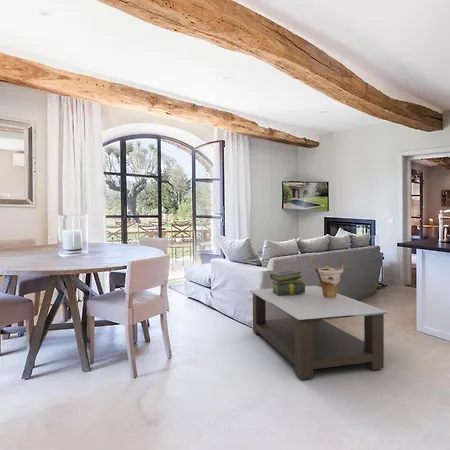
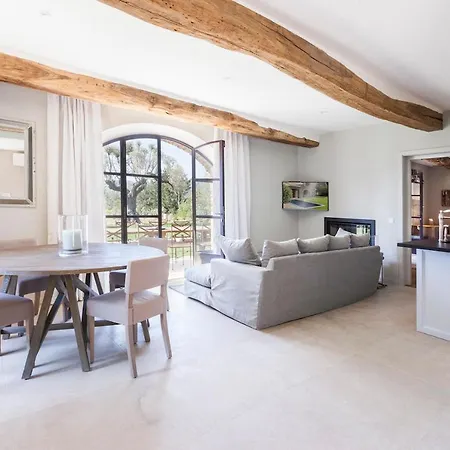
- coffee table (309, 323)
- stack of books (287, 282)
- vase (329, 280)
